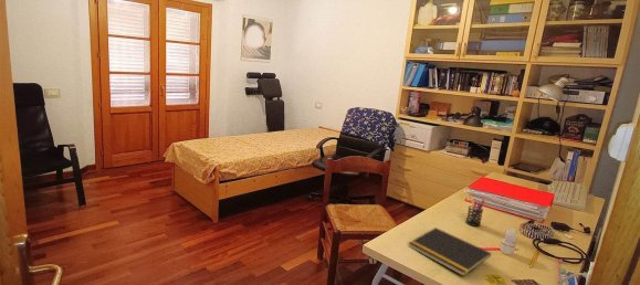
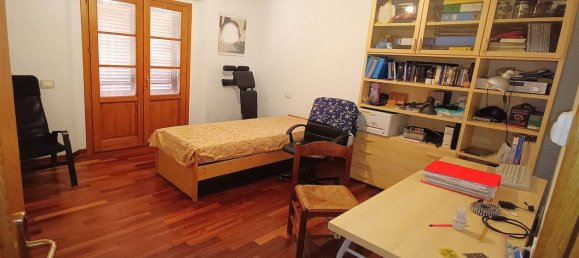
- pen holder (476, 210)
- notepad (448, 249)
